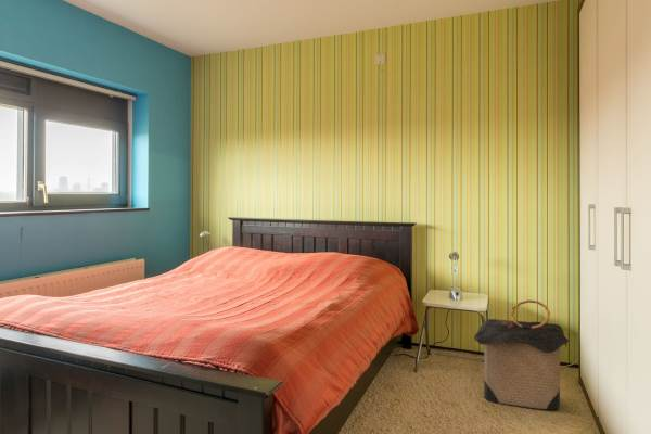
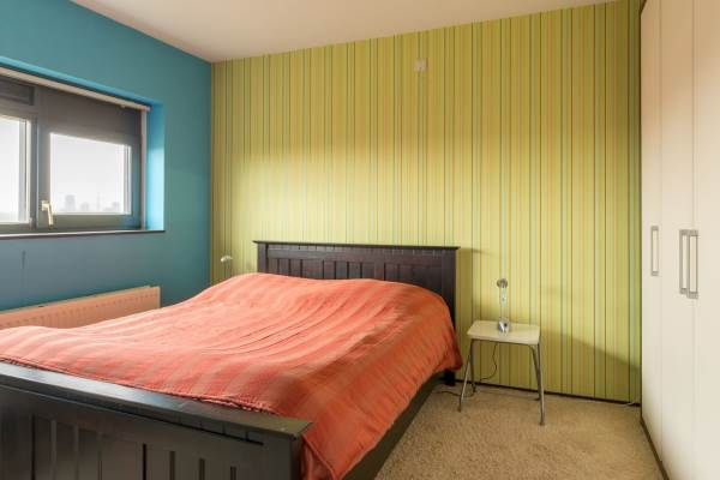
- laundry hamper (519, 350)
